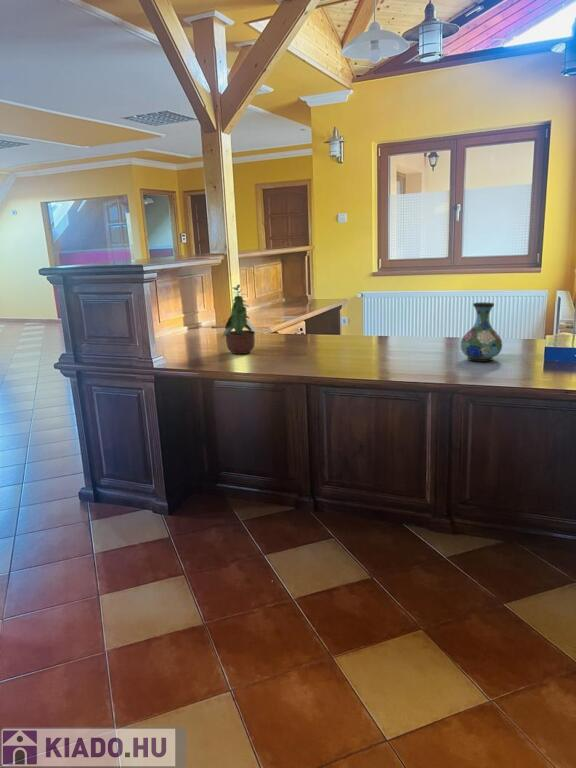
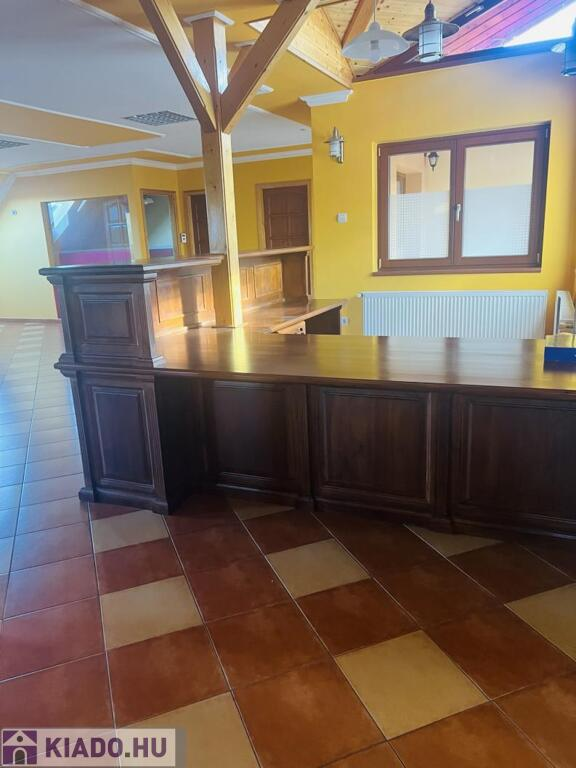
- vase (481, 331)
- potted plant (238, 318)
